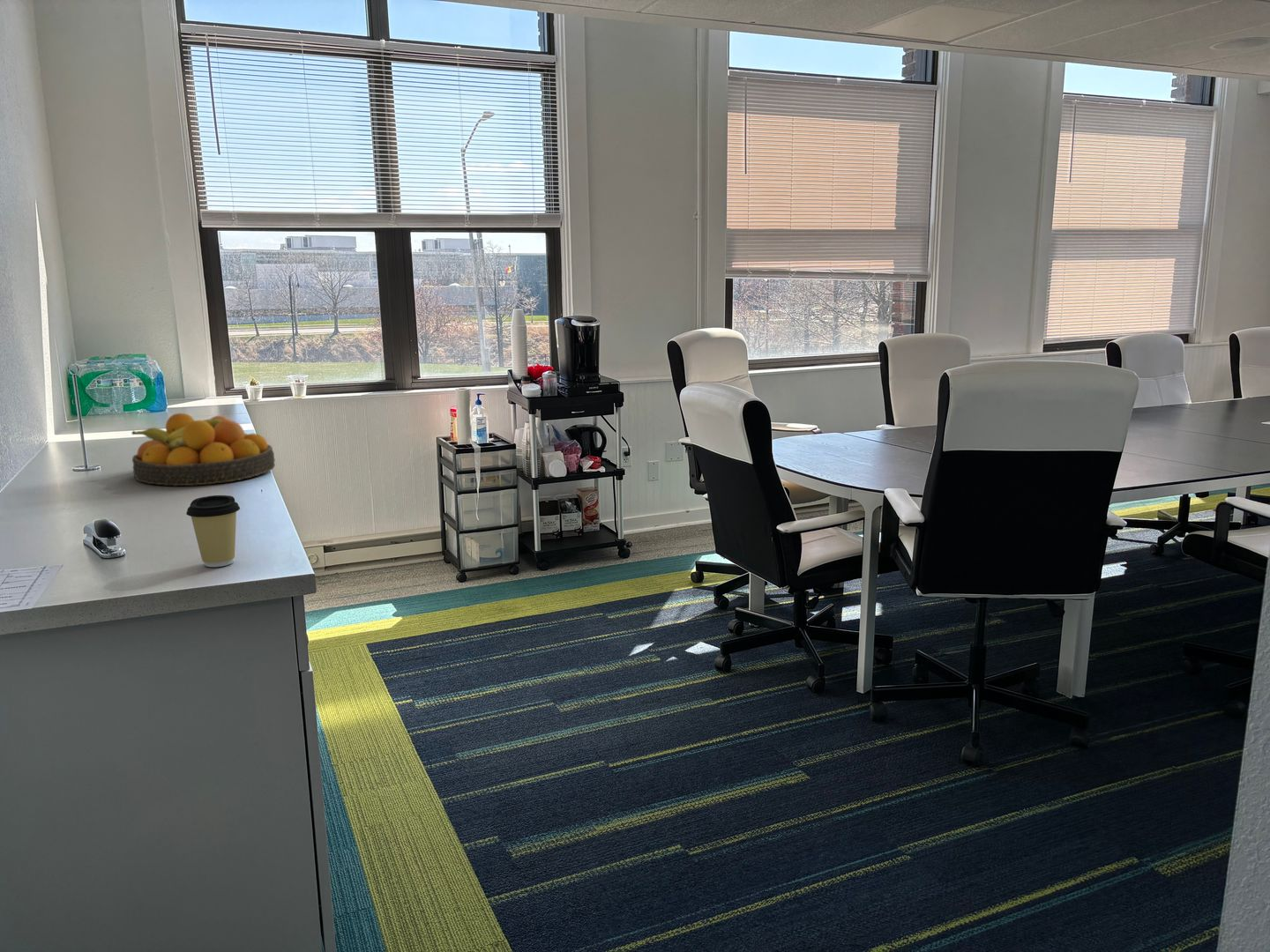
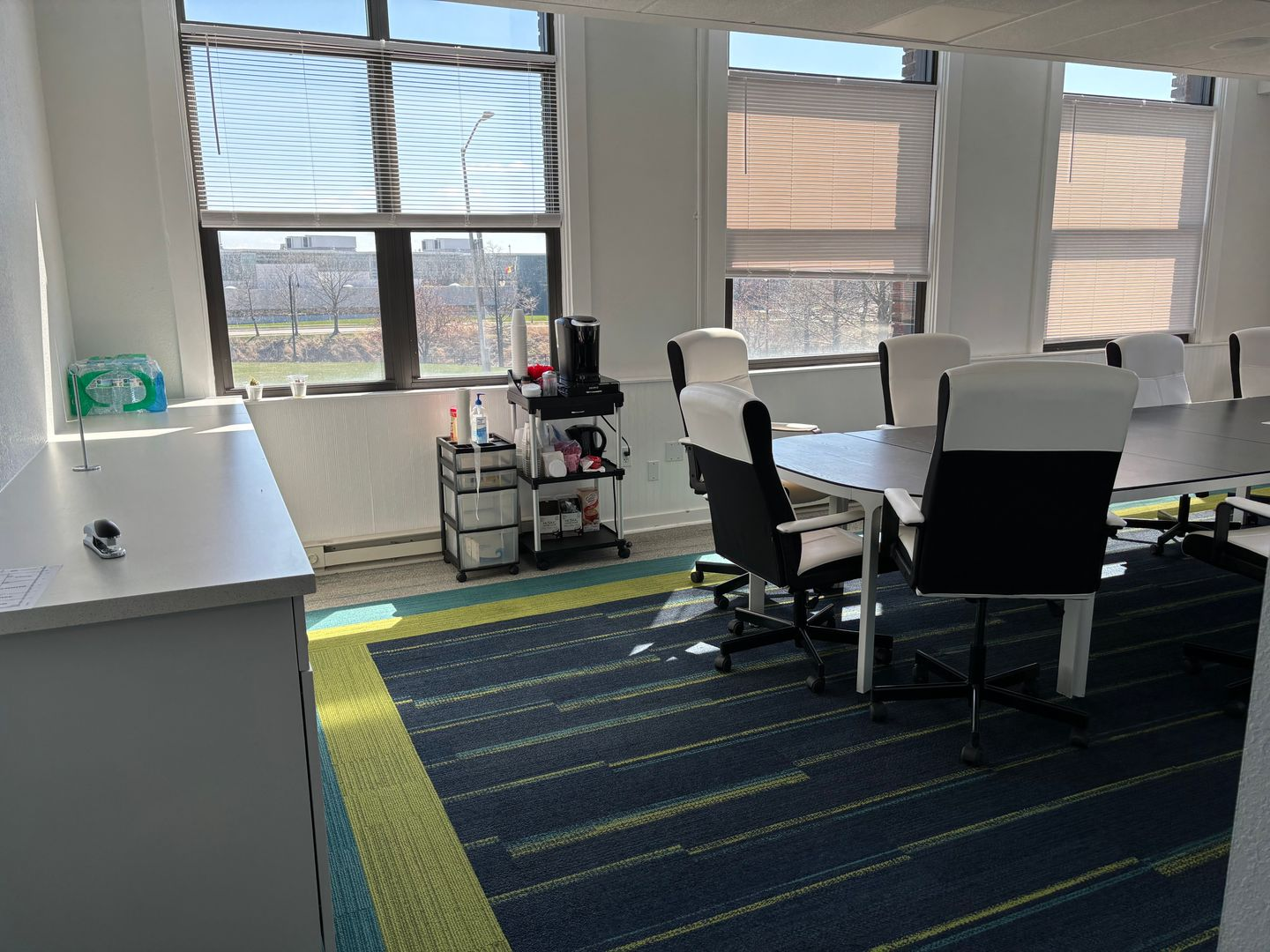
- fruit bowl (203, 443)
- coffee cup (215, 532)
